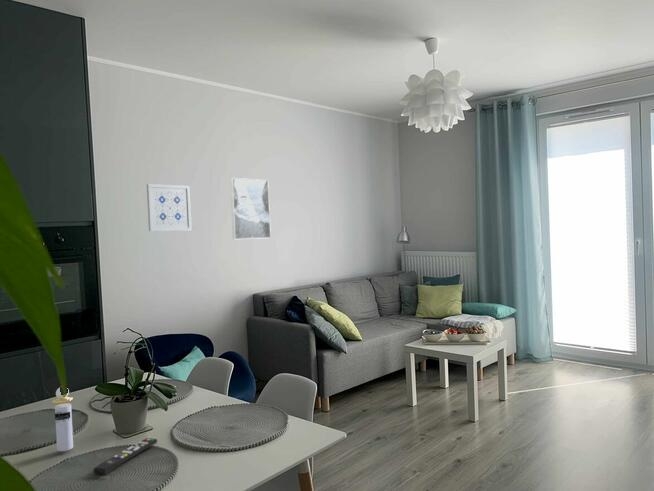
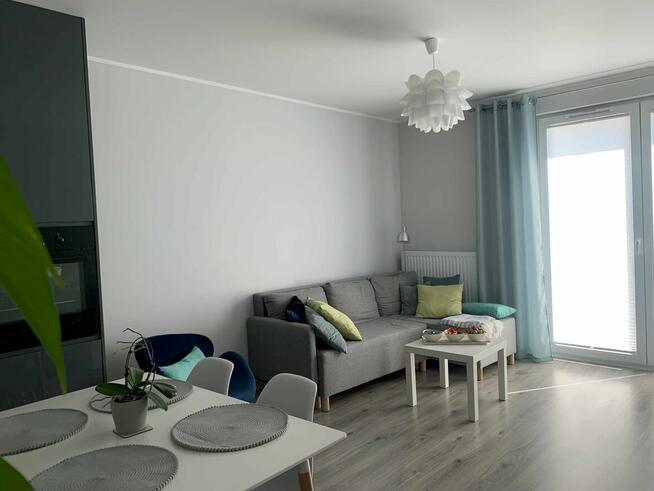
- perfume bottle (63, 418)
- remote control (127, 454)
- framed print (251, 209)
- wall art (169, 207)
